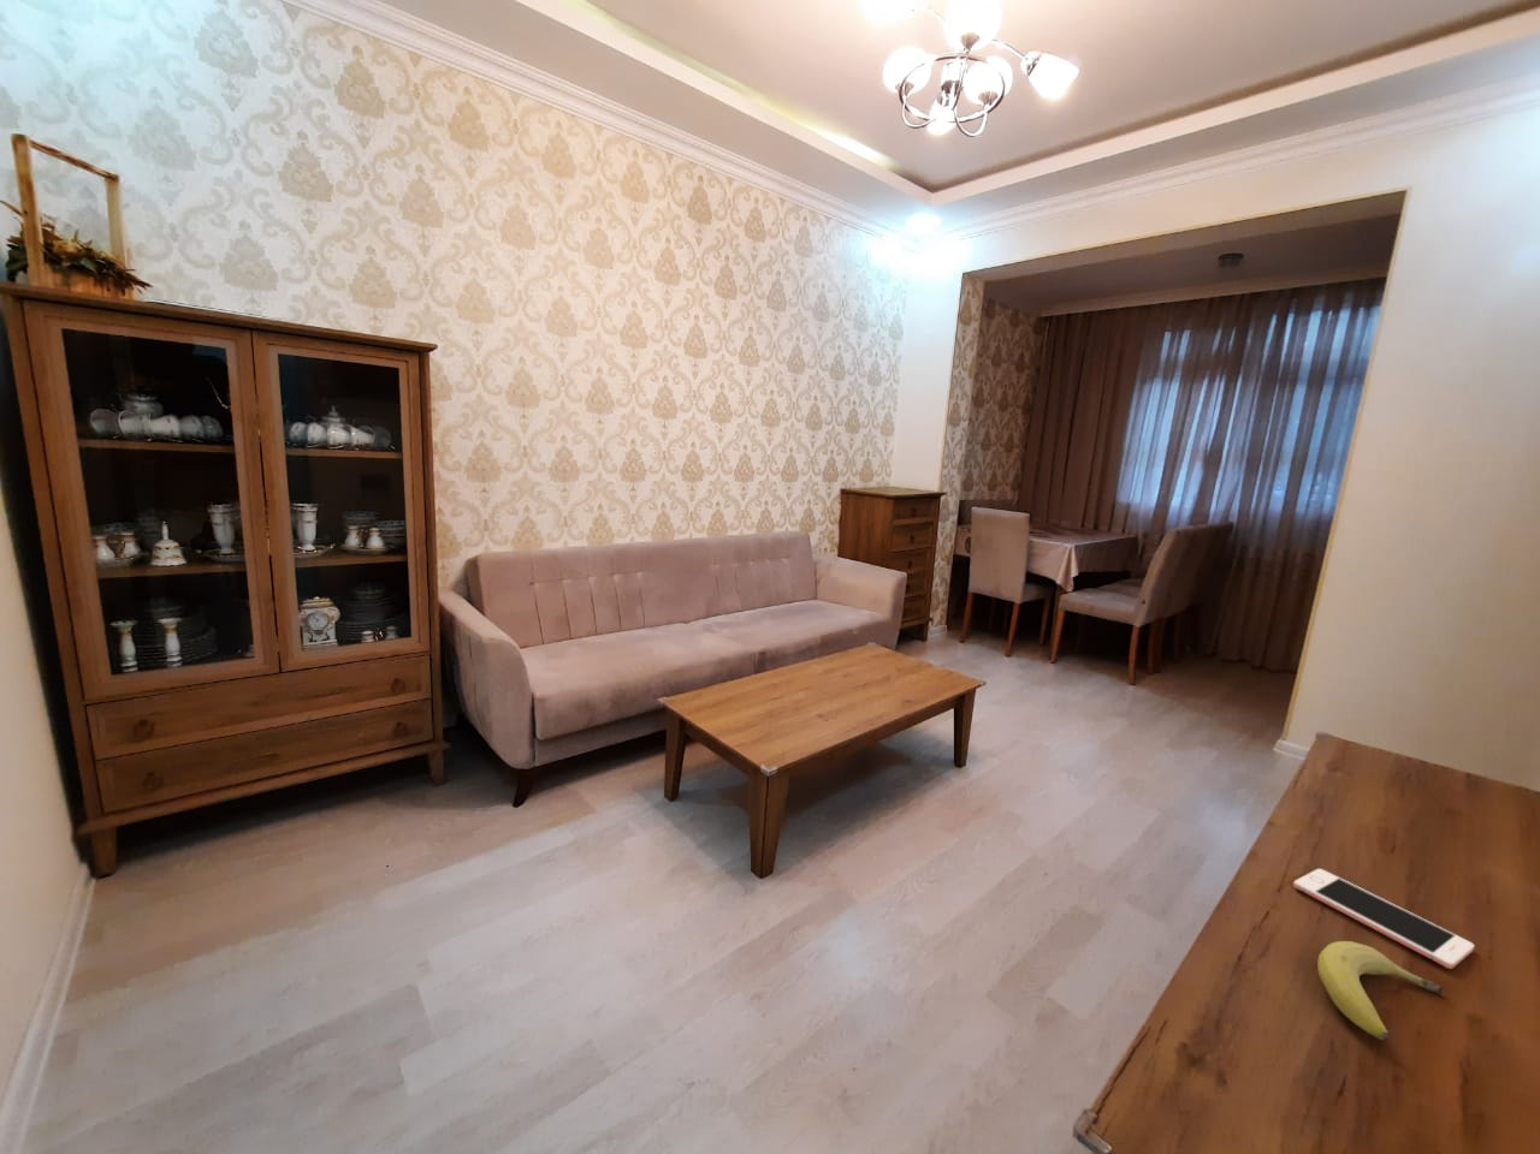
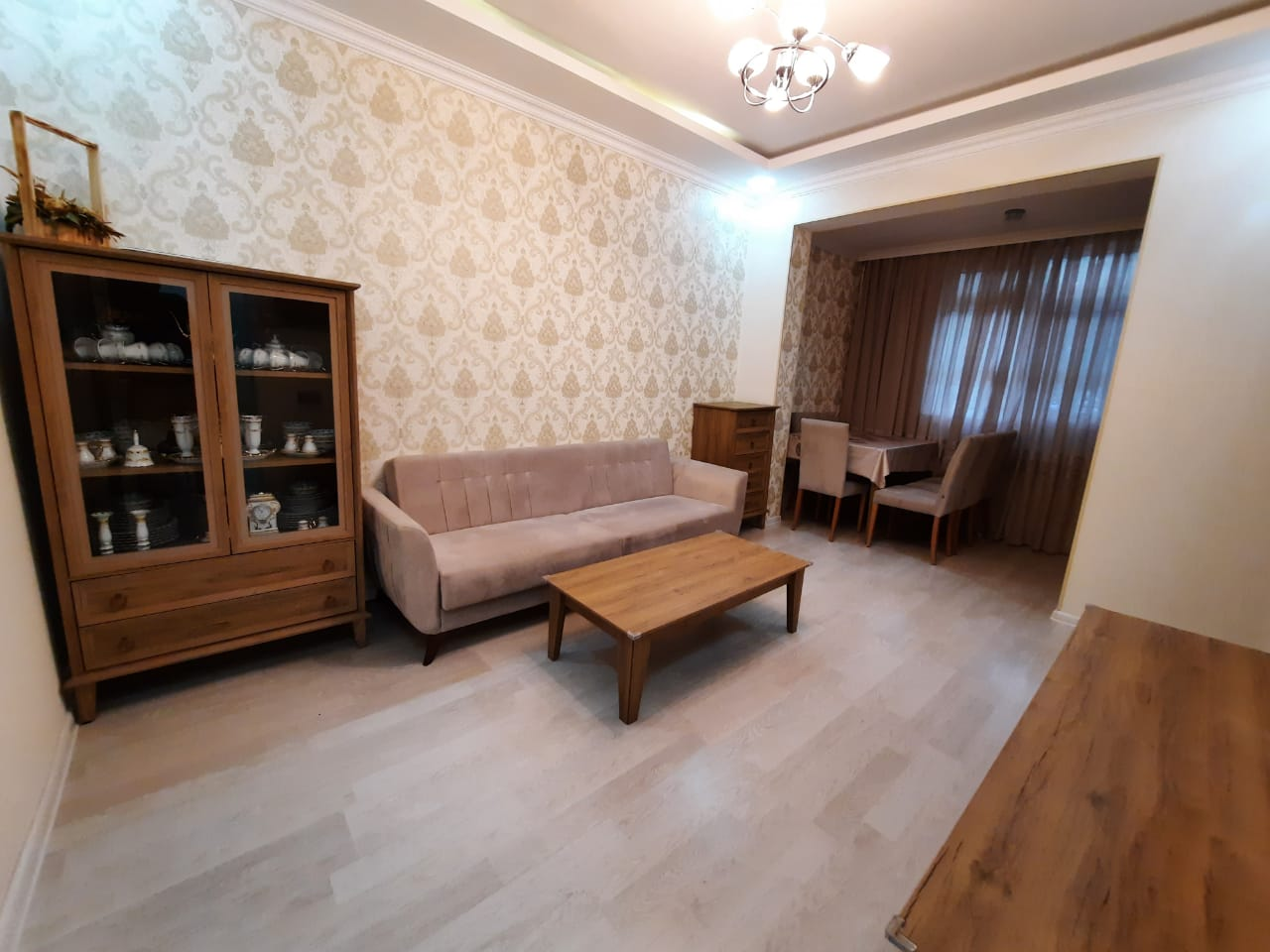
- cell phone (1378, 914)
- fruit (1369, 973)
